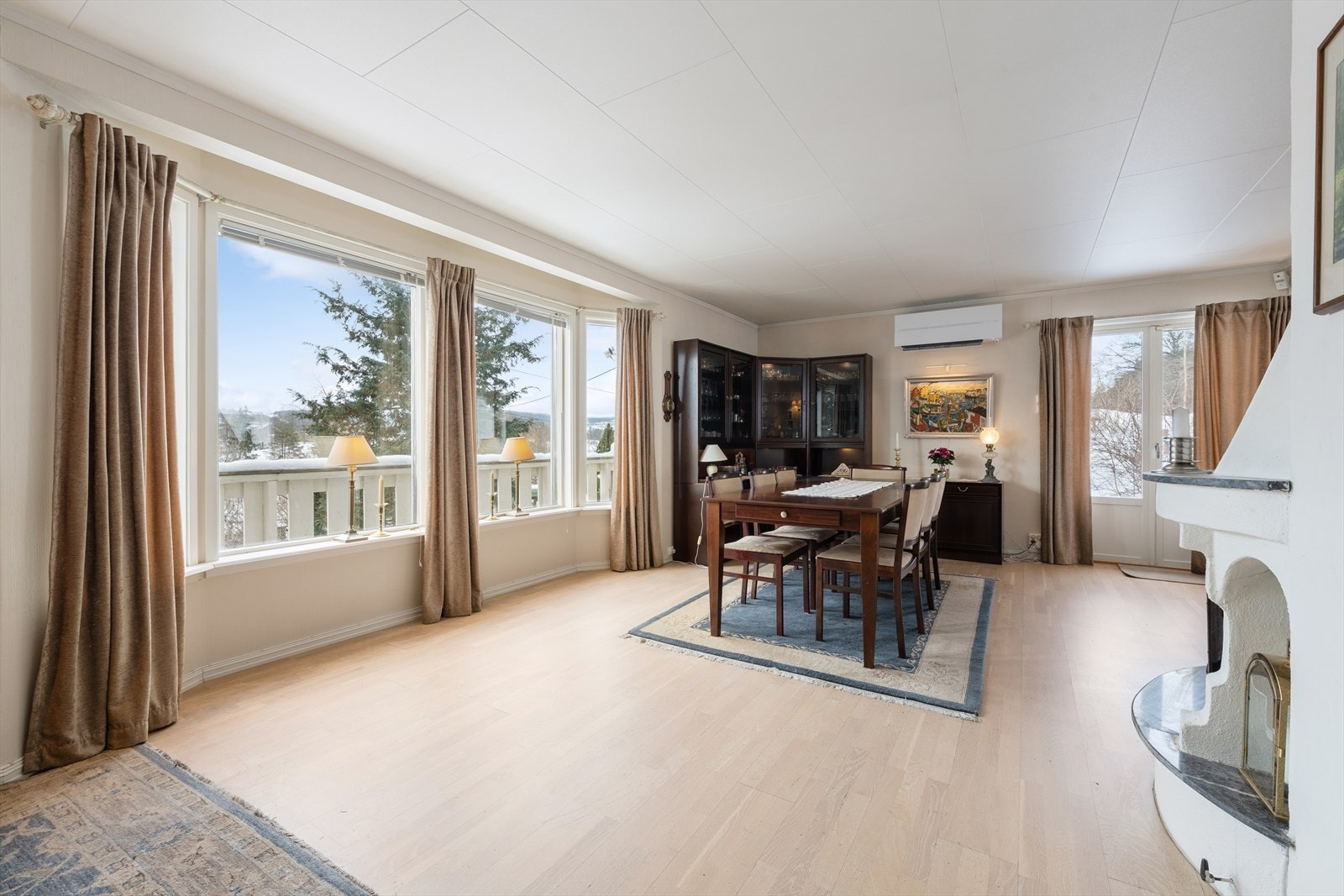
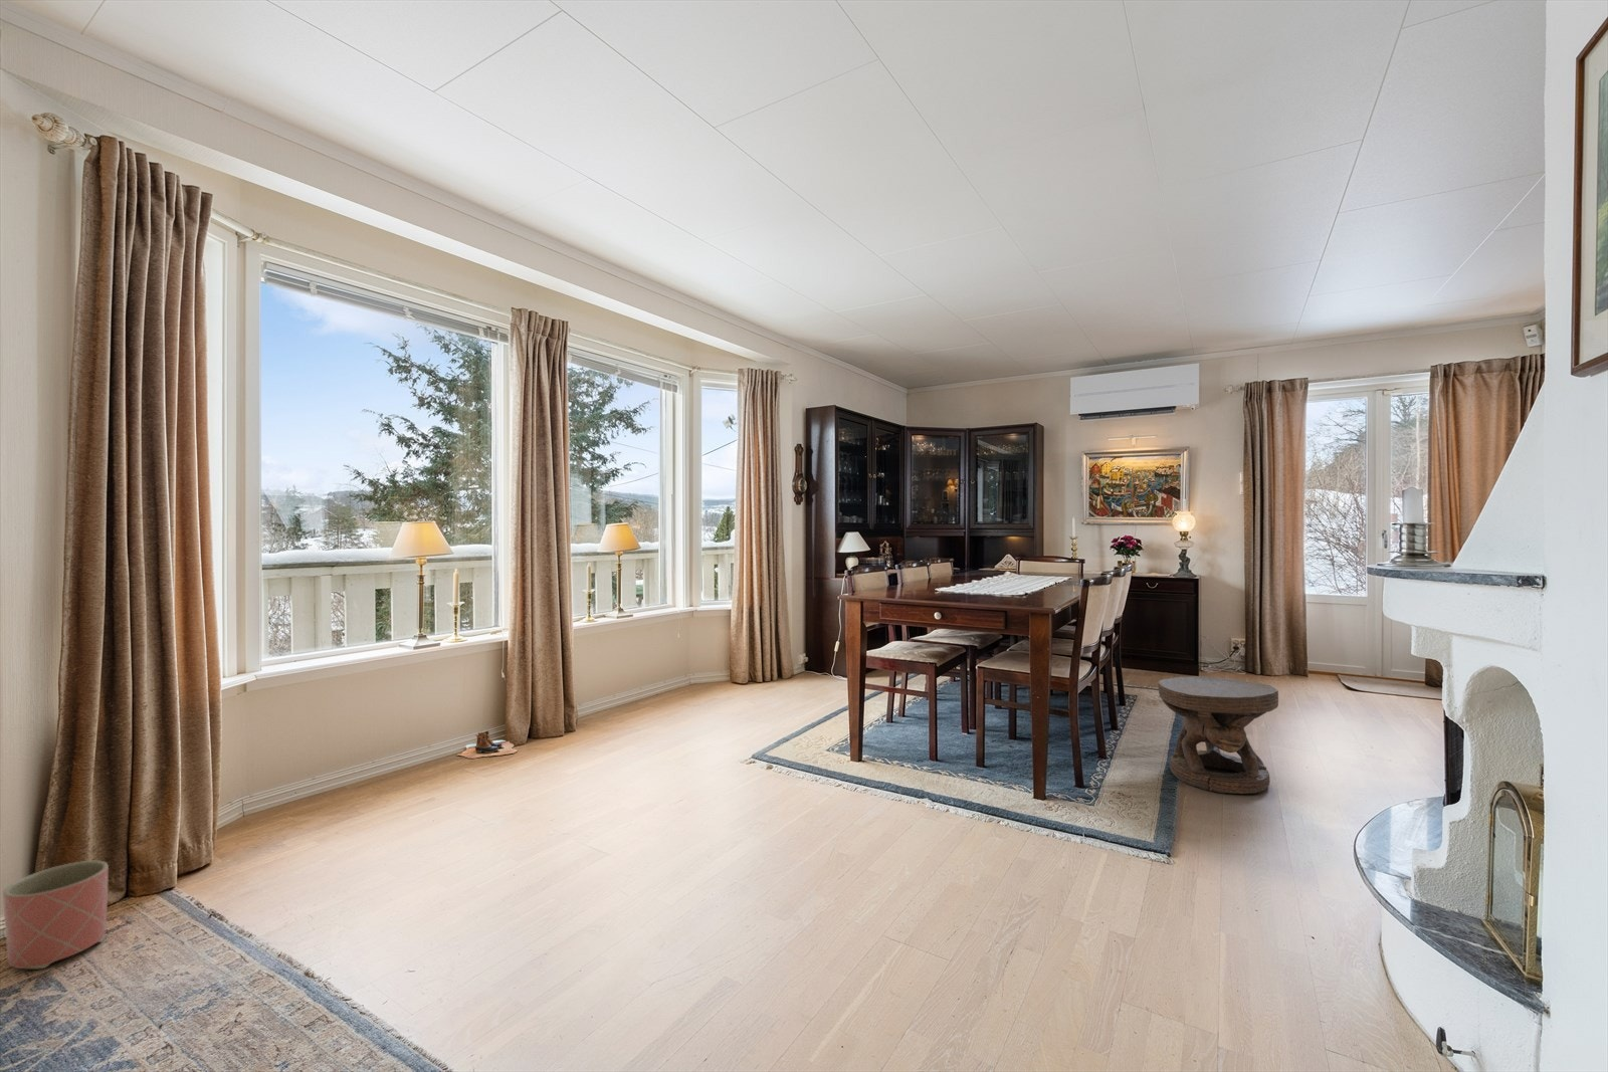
+ boots (489, 741)
+ planter (57, 913)
+ carved stool (1217, 730)
